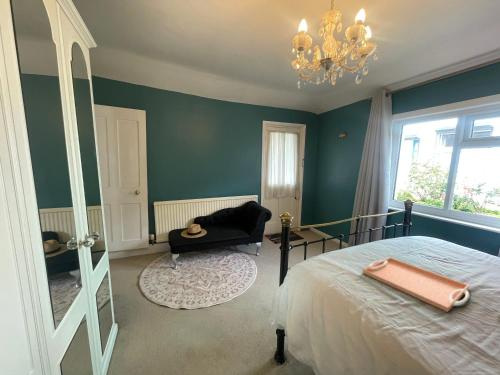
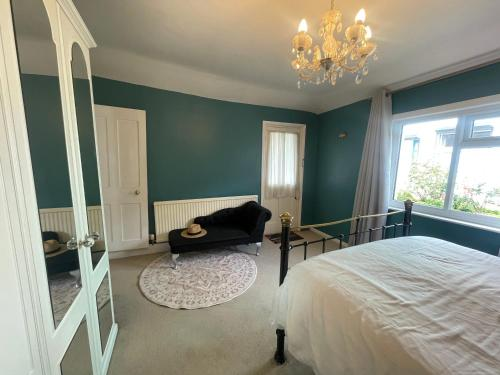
- serving tray (412, 278)
